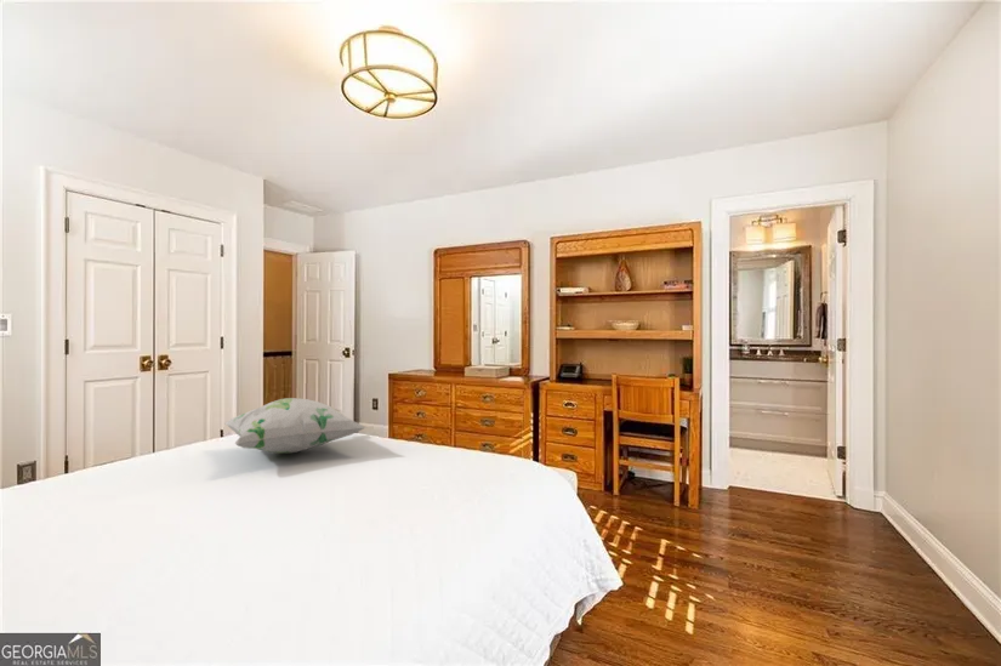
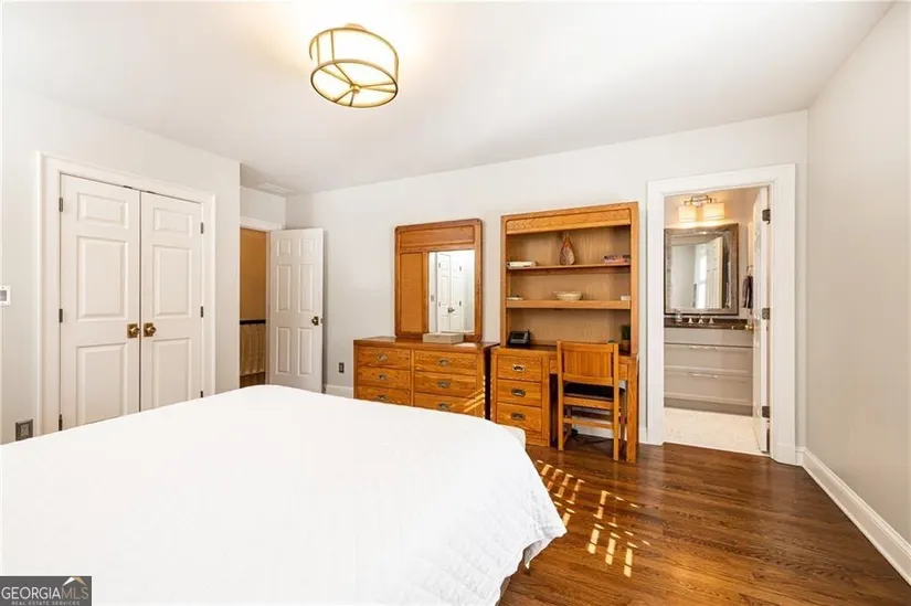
- decorative pillow (294, 425)
